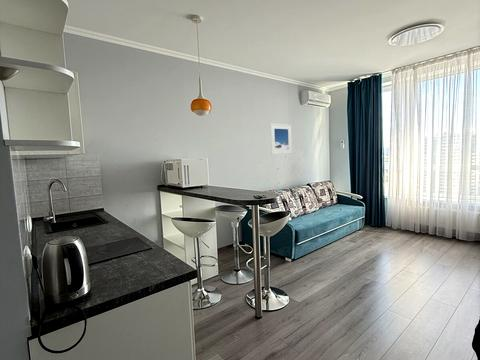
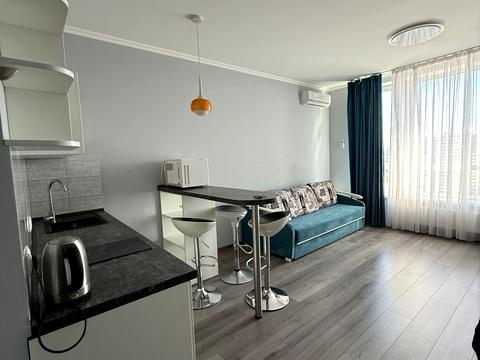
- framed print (281, 139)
